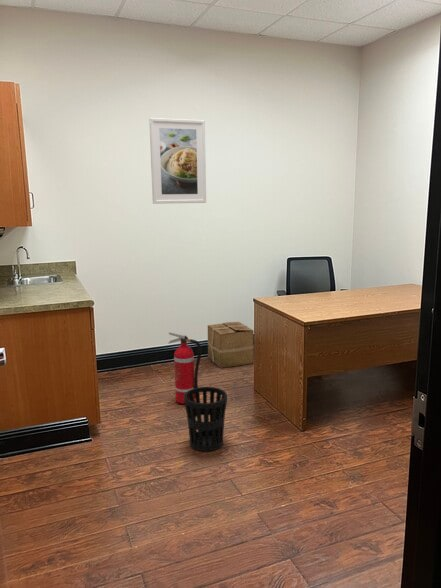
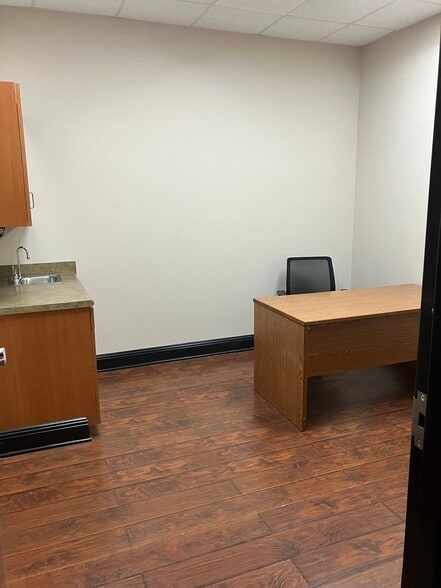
- wastebasket (206, 419)
- cardboard box (230, 342)
- fire extinguisher (185, 367)
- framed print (178, 161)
